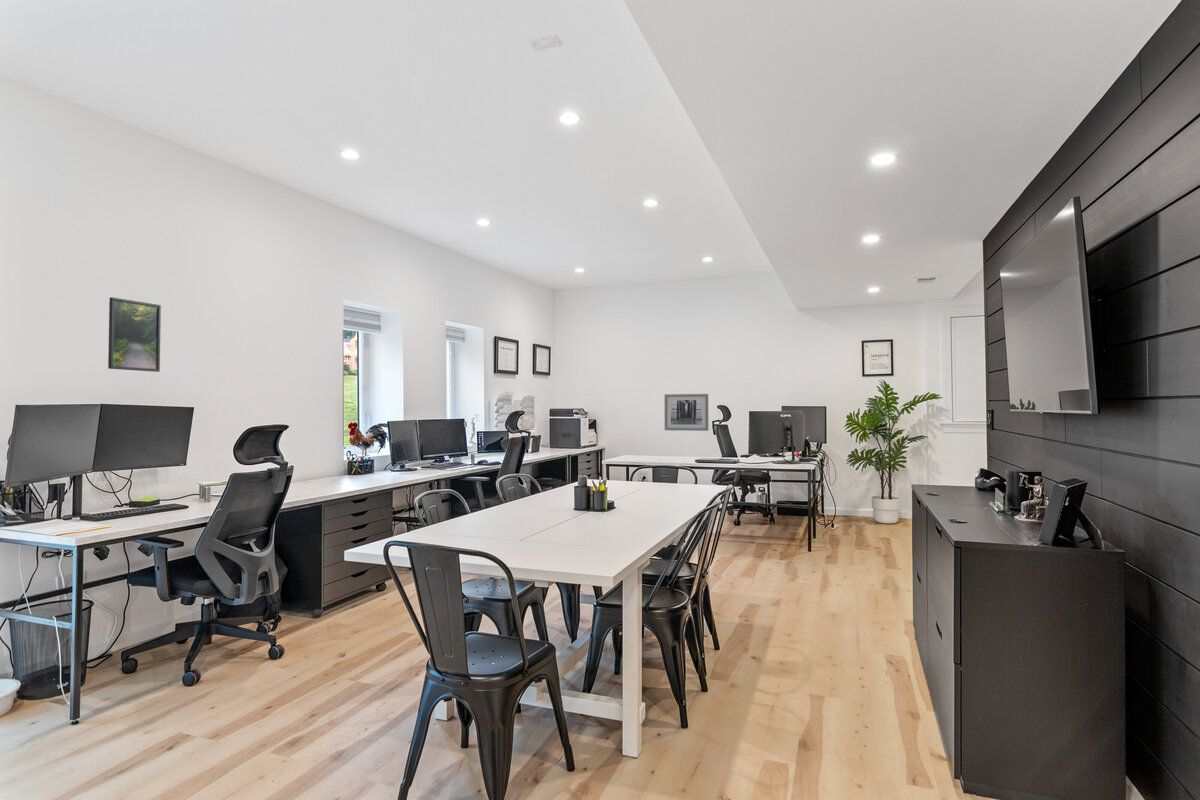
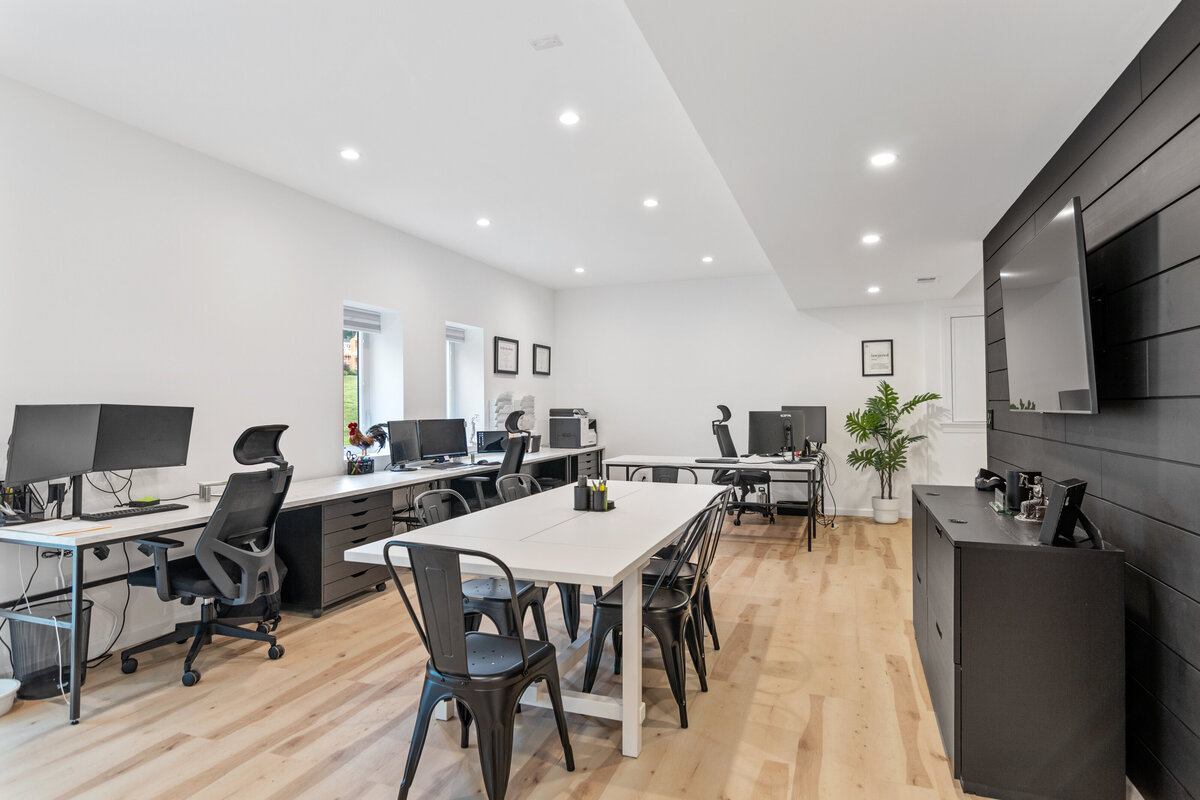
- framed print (135, 335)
- wall art (686, 412)
